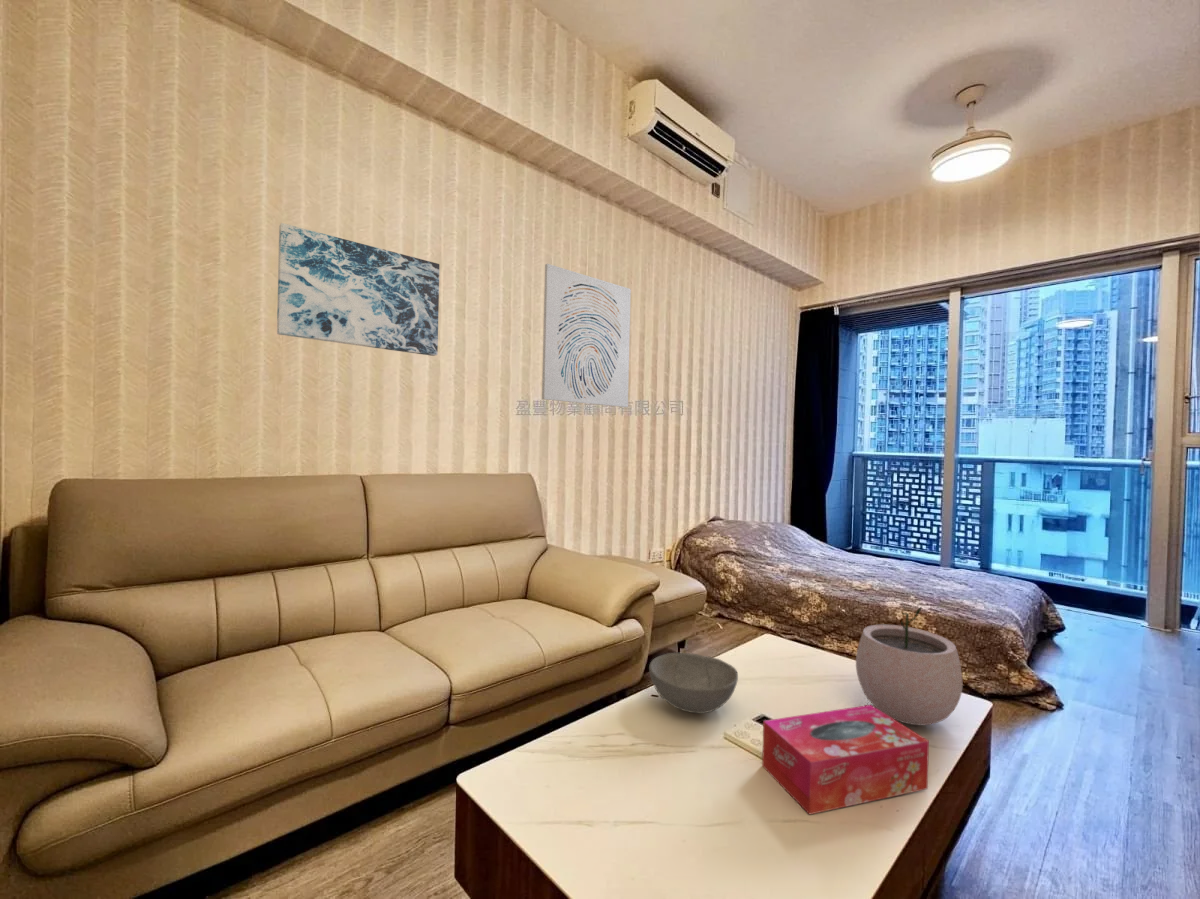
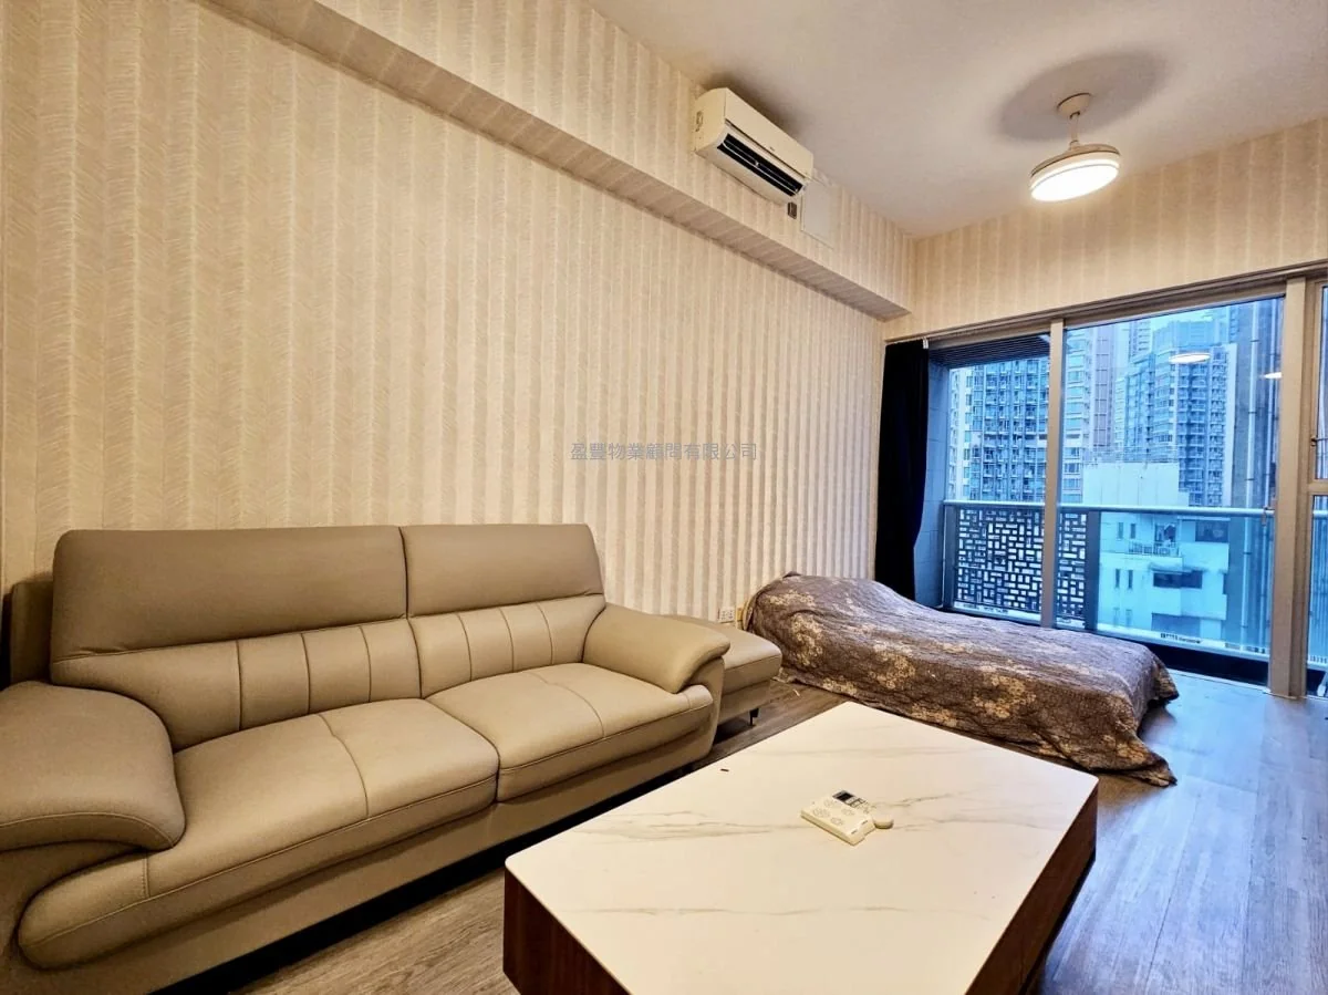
- bowl (692, 687)
- wall art (365, 296)
- plant pot (907, 660)
- wall art (589, 340)
- tissue box (843, 753)
